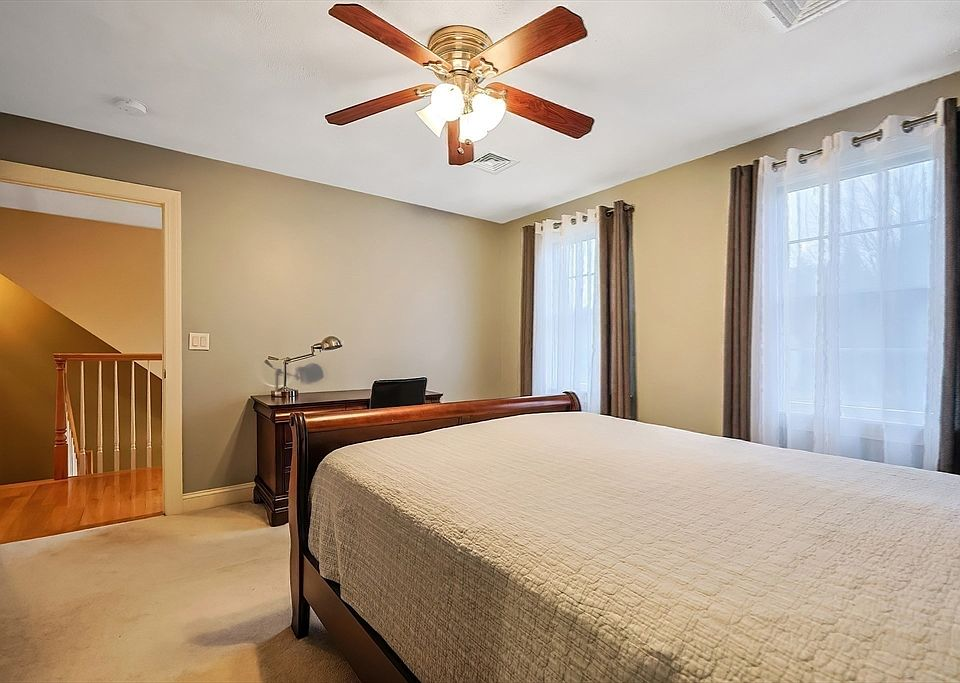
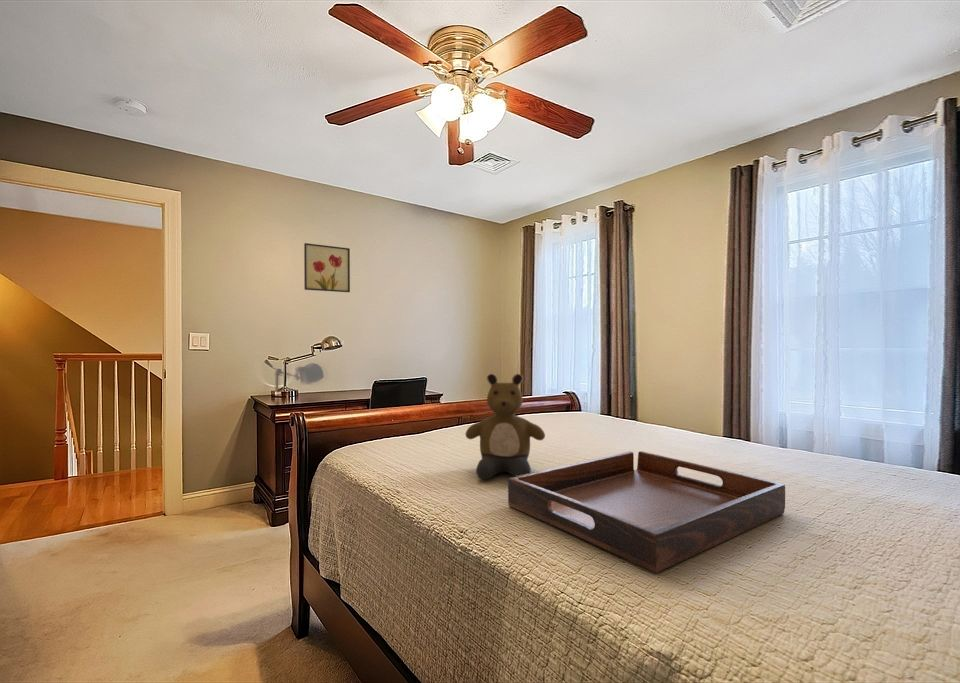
+ wall art (327, 268)
+ bear (504, 424)
+ serving tray (643, 494)
